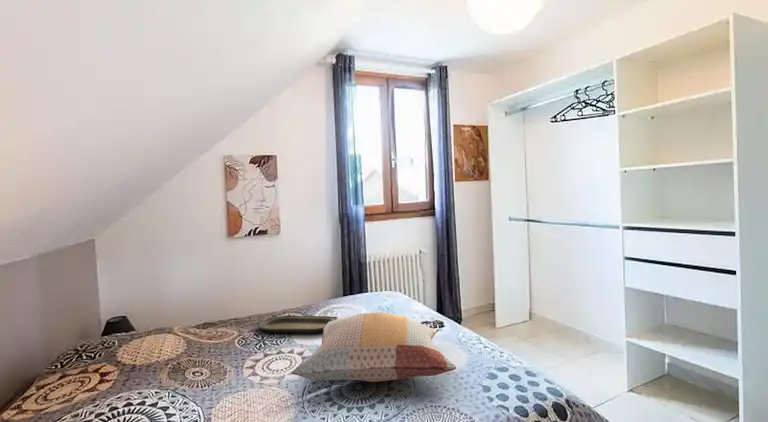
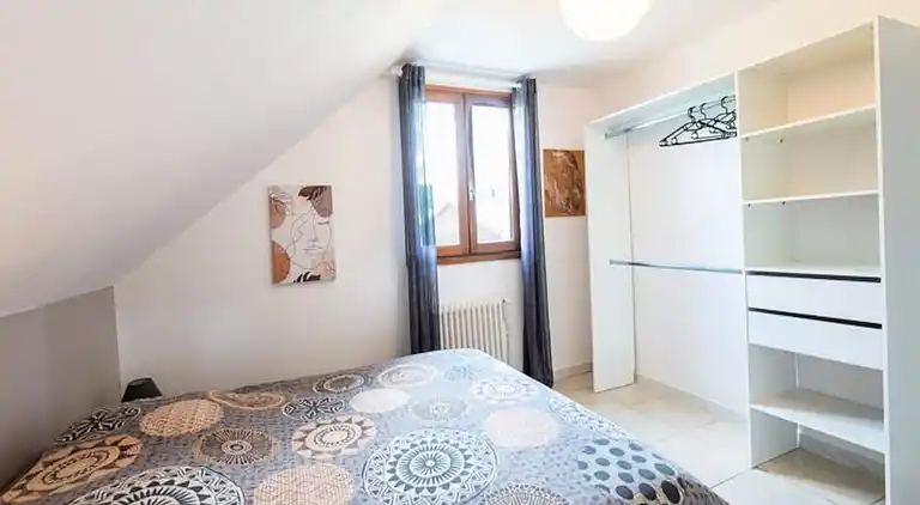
- serving tray (298, 324)
- decorative pillow (378, 343)
